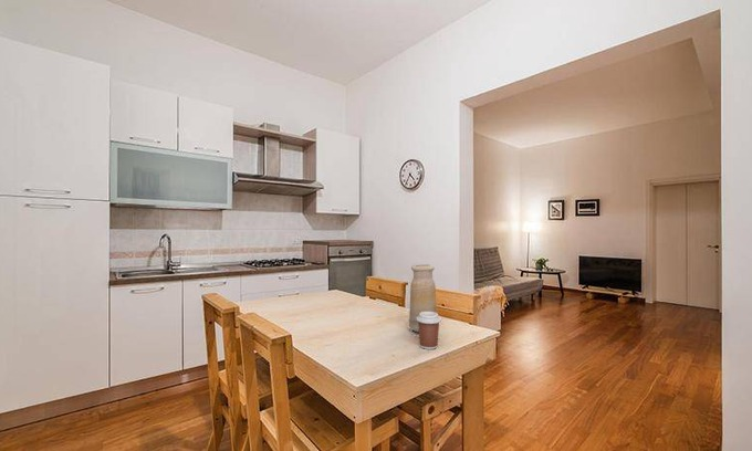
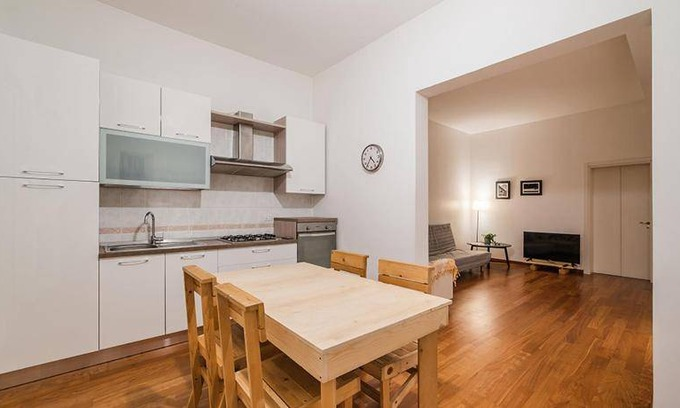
- coffee cup (428, 329)
- vase (422, 297)
